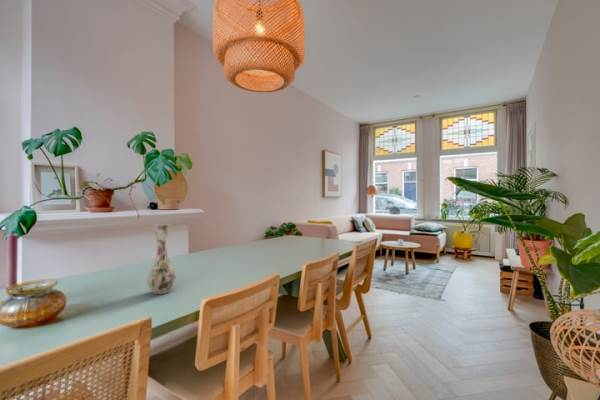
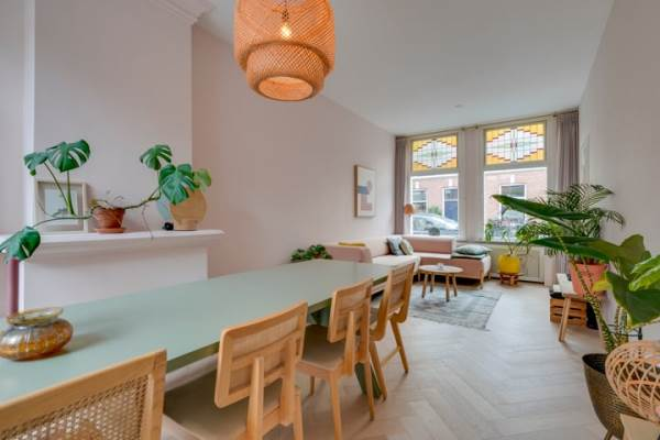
- vase (161, 258)
